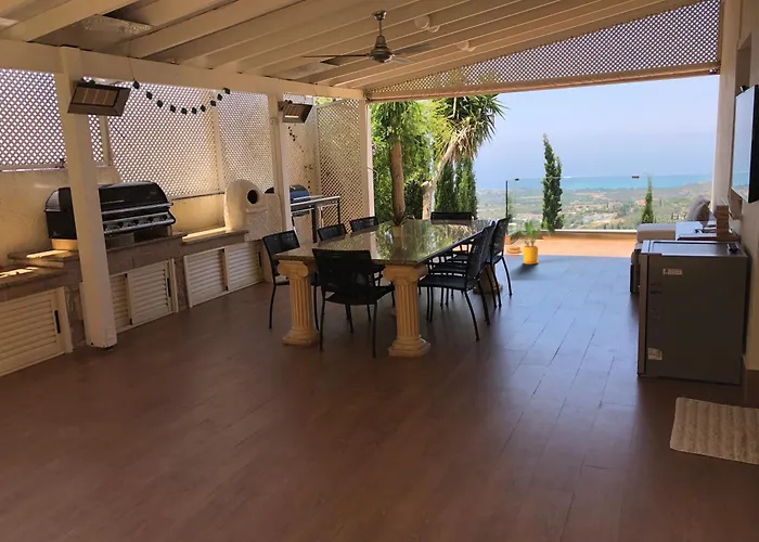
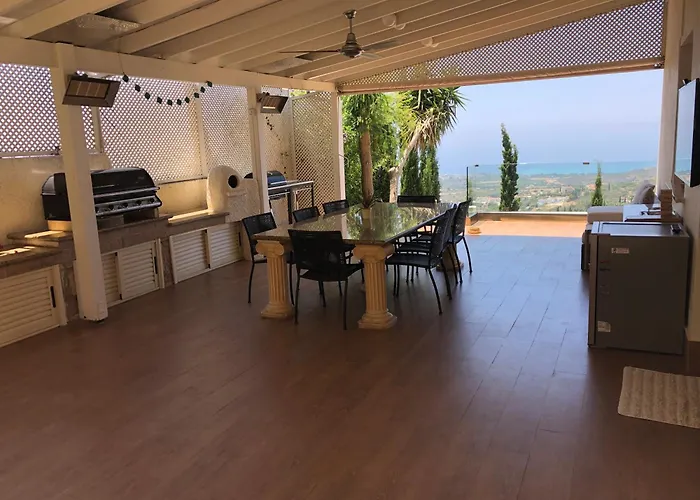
- house plant (531, 242)
